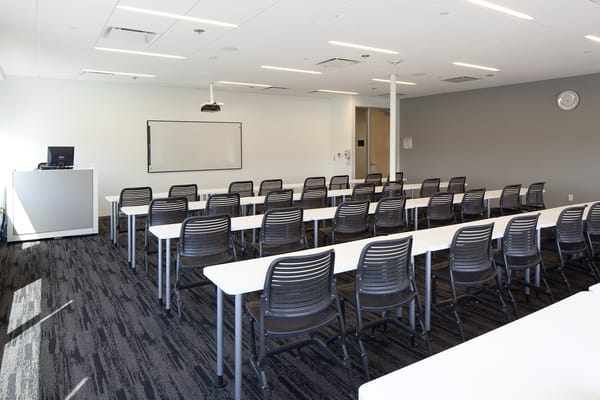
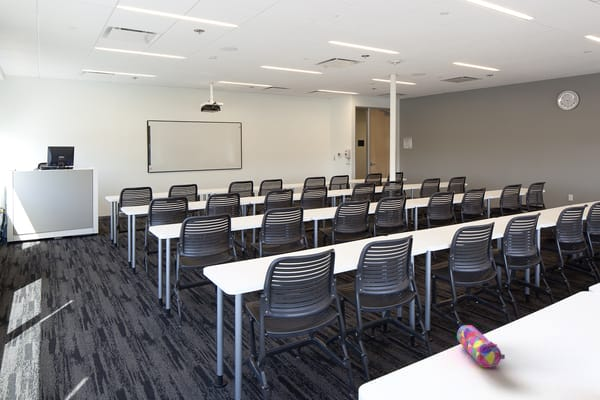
+ pencil case (478, 344)
